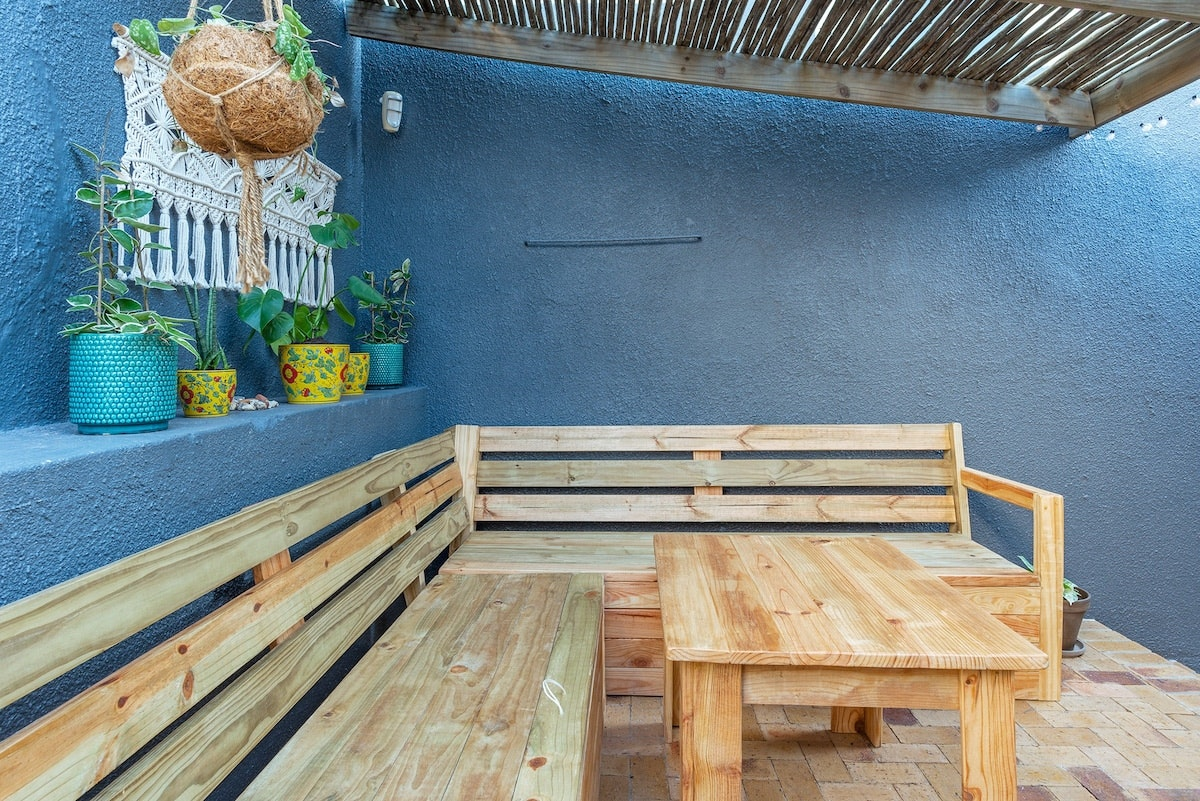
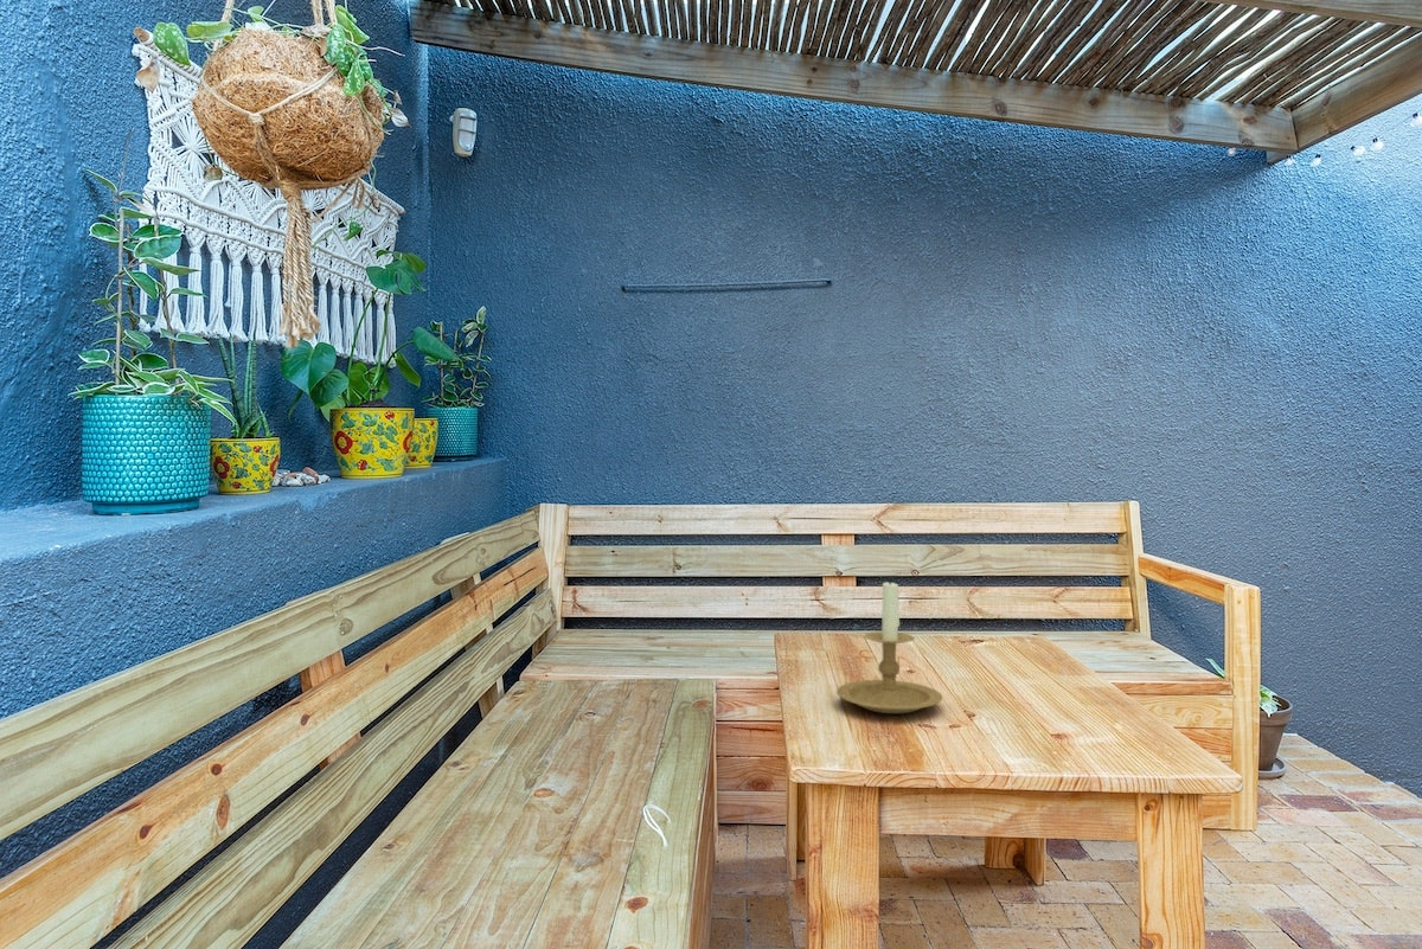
+ candle holder (889, 642)
